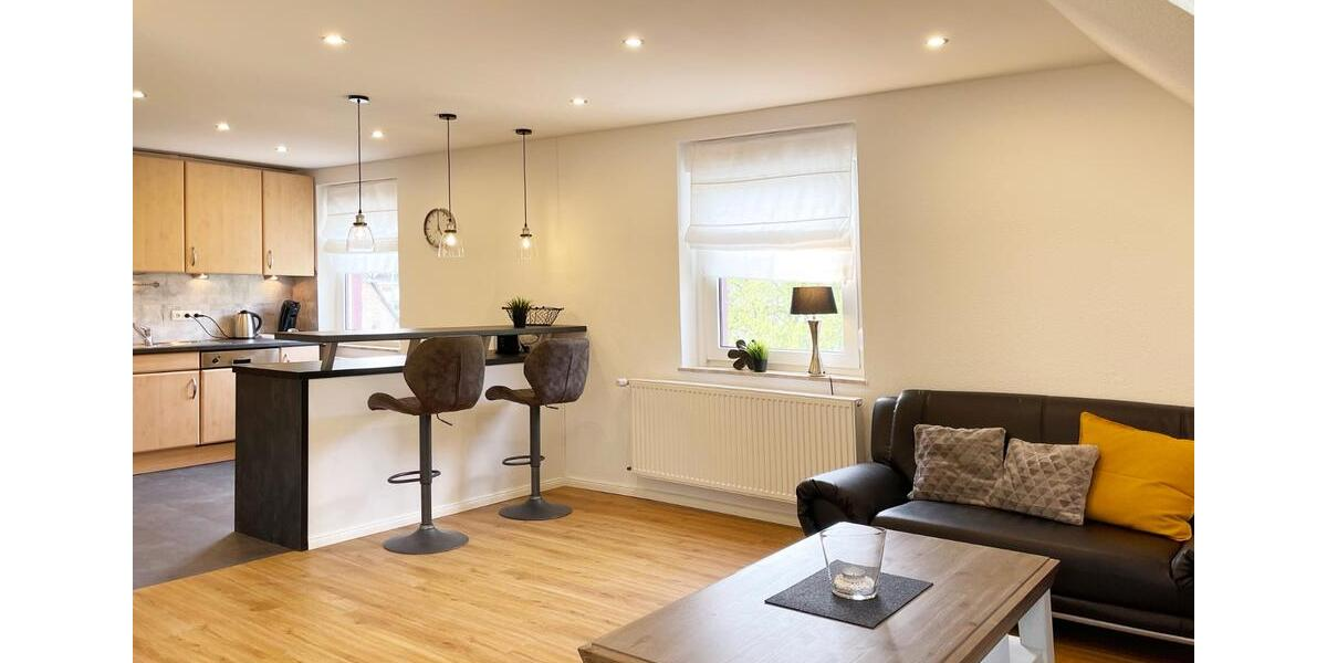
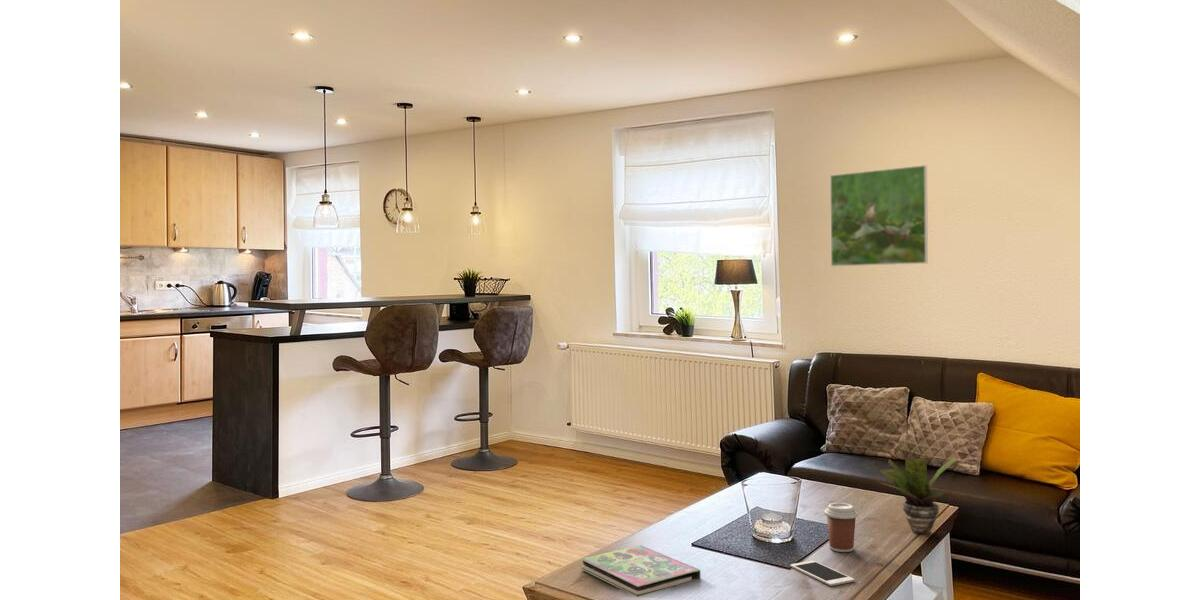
+ coffee cup (841, 527)
+ potted plant (920, 493)
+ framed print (877, 217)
+ cell phone (821, 572)
+ book (639, 569)
